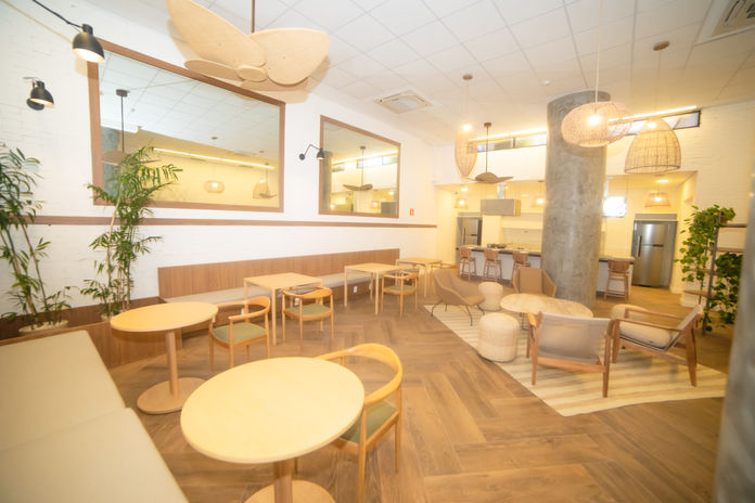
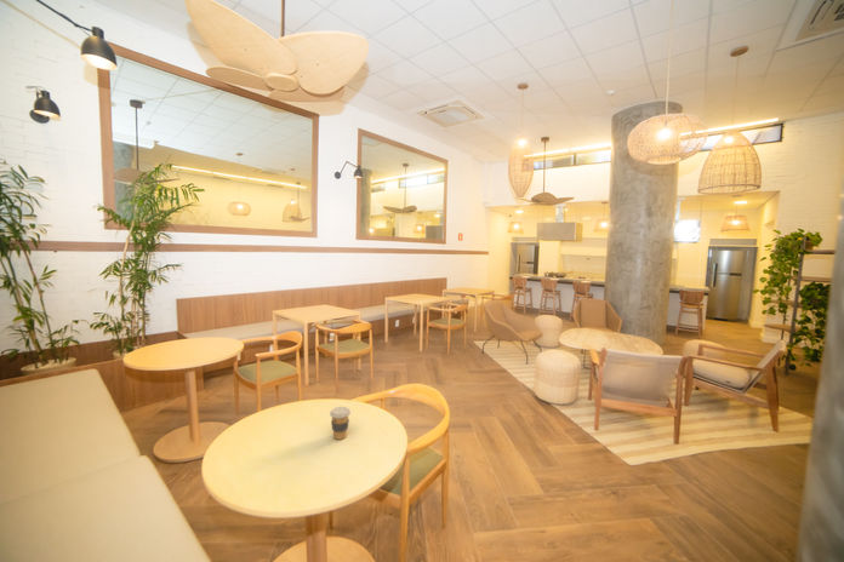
+ coffee cup (340, 423)
